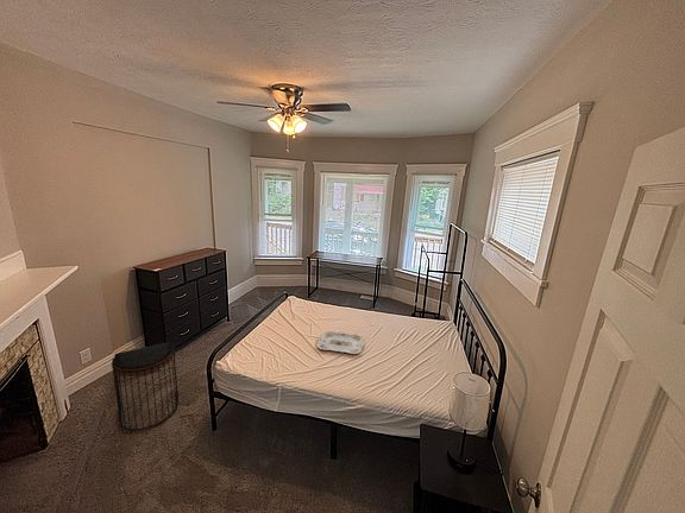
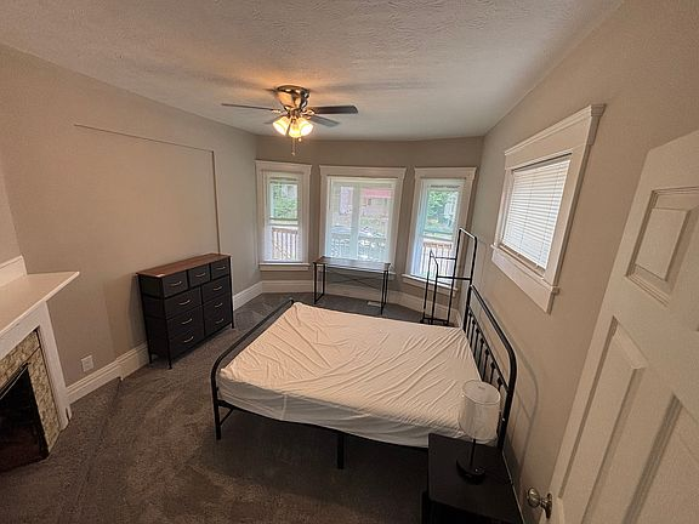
- serving tray (340, 342)
- stool (145, 384)
